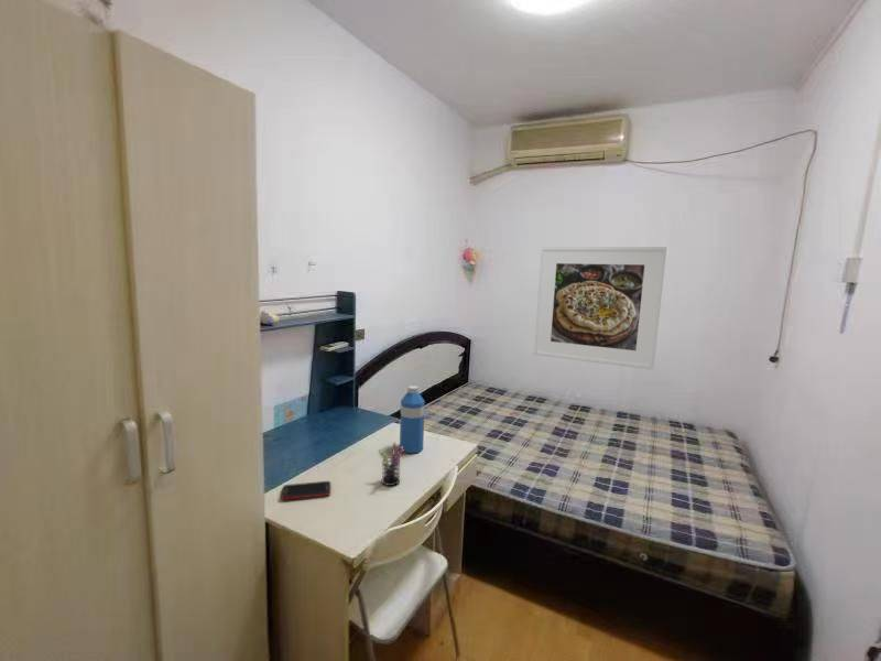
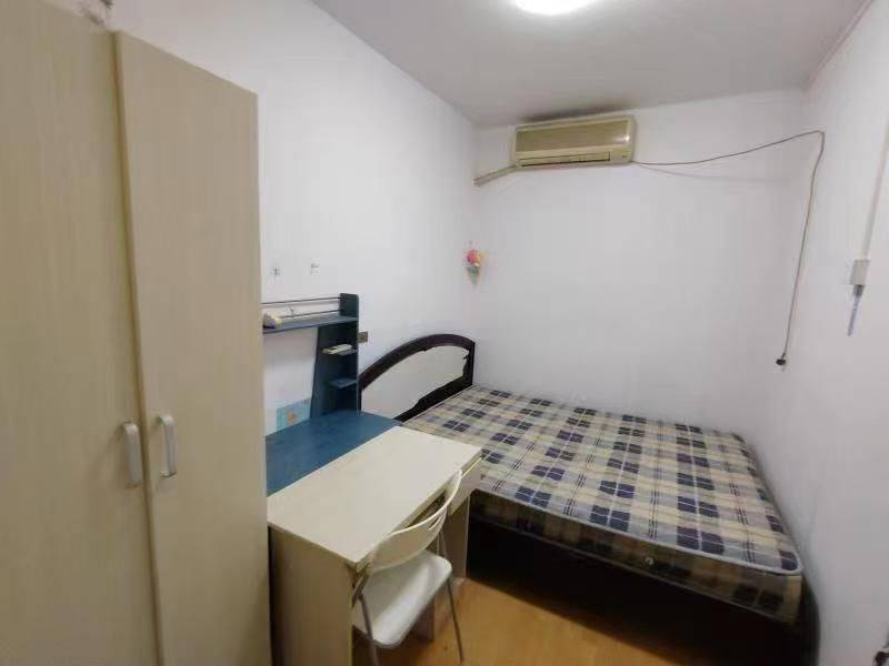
- pen holder (390, 462)
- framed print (595, 305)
- cell phone (306, 490)
- water bottle (412, 418)
